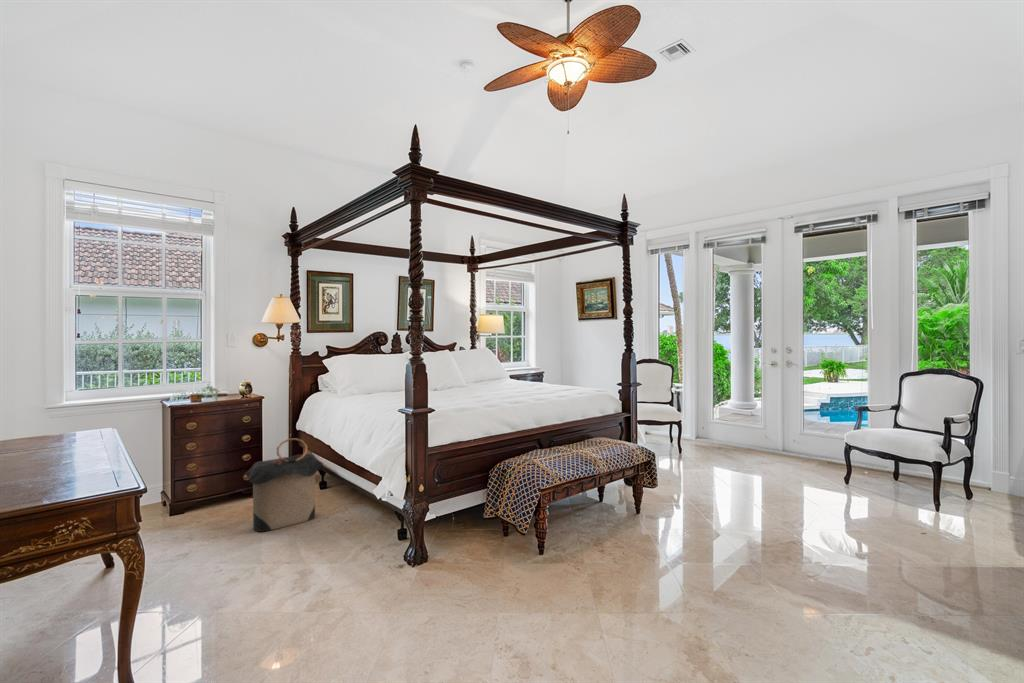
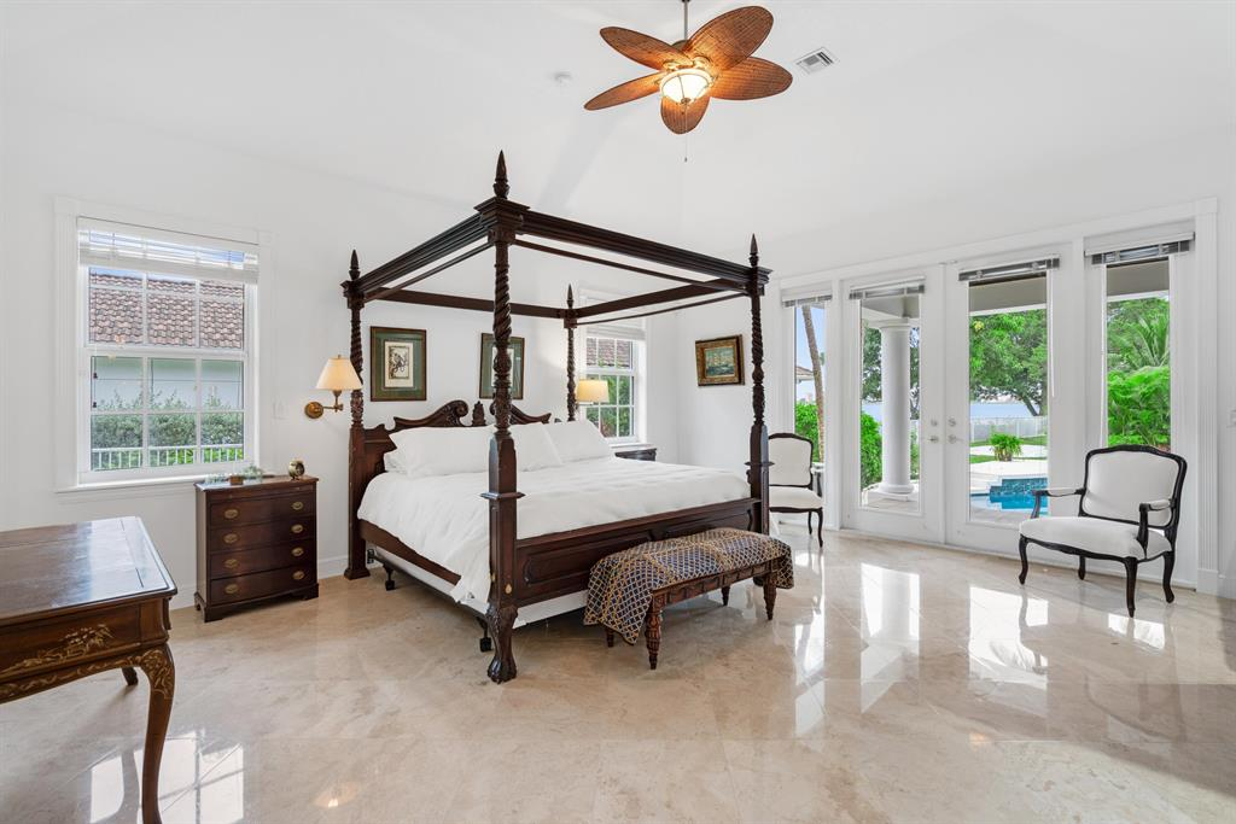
- laundry hamper (284, 482)
